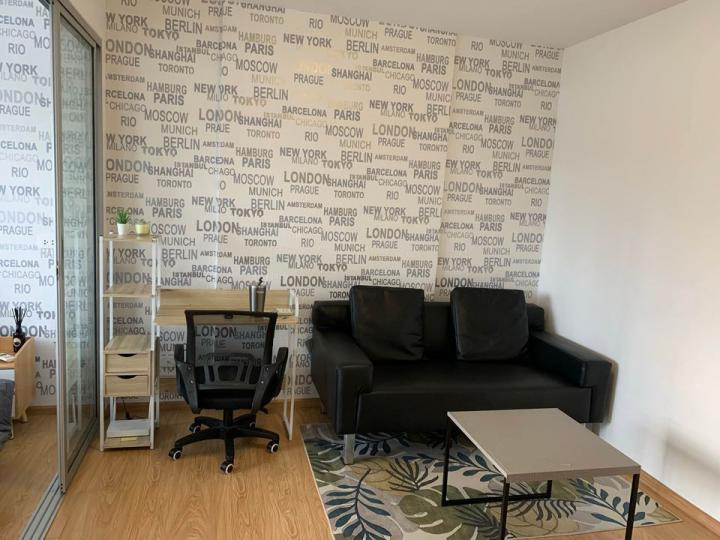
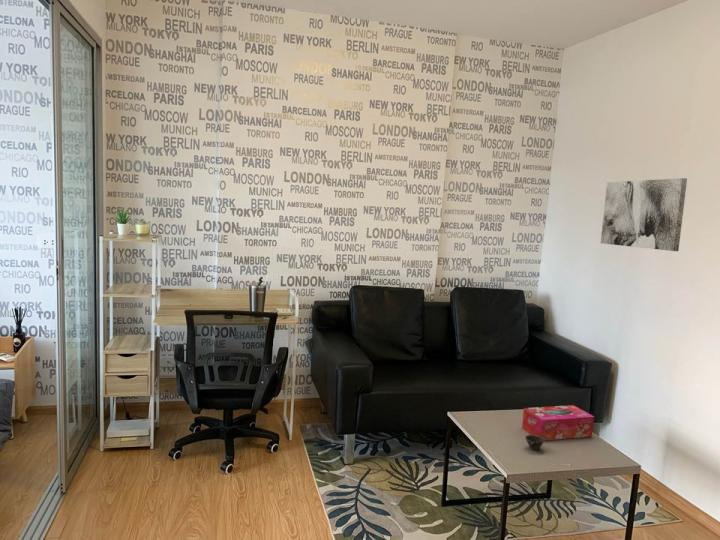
+ tissue box (557, 422)
+ wall art (639, 214)
+ cup (534, 443)
